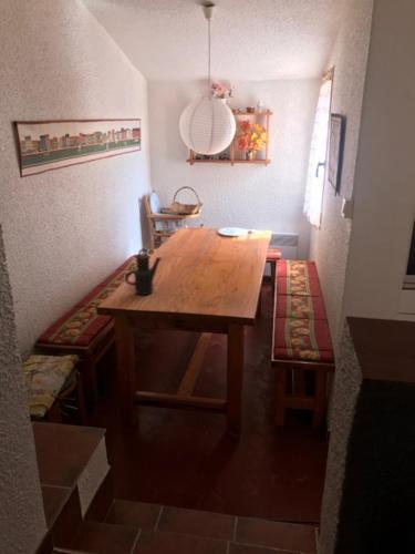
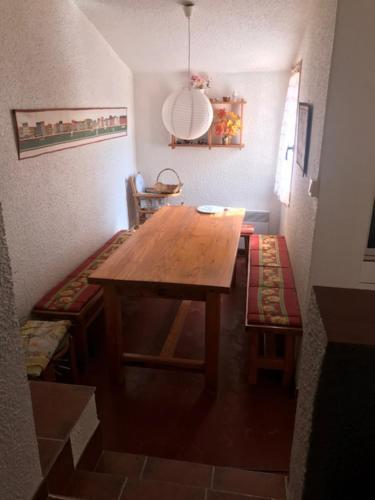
- teapot (143, 270)
